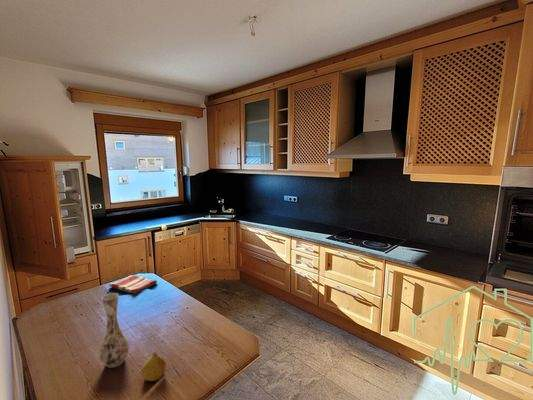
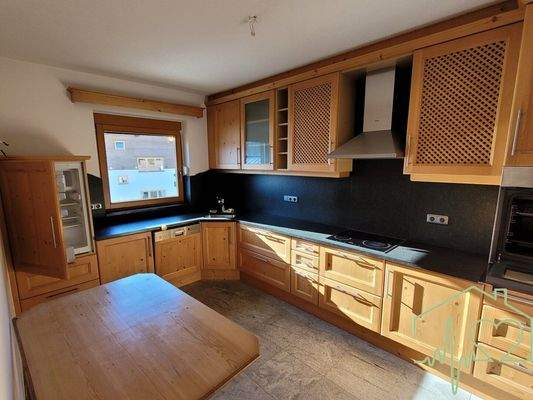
- dish towel (133, 283)
- fruit (153, 364)
- vase (112, 329)
